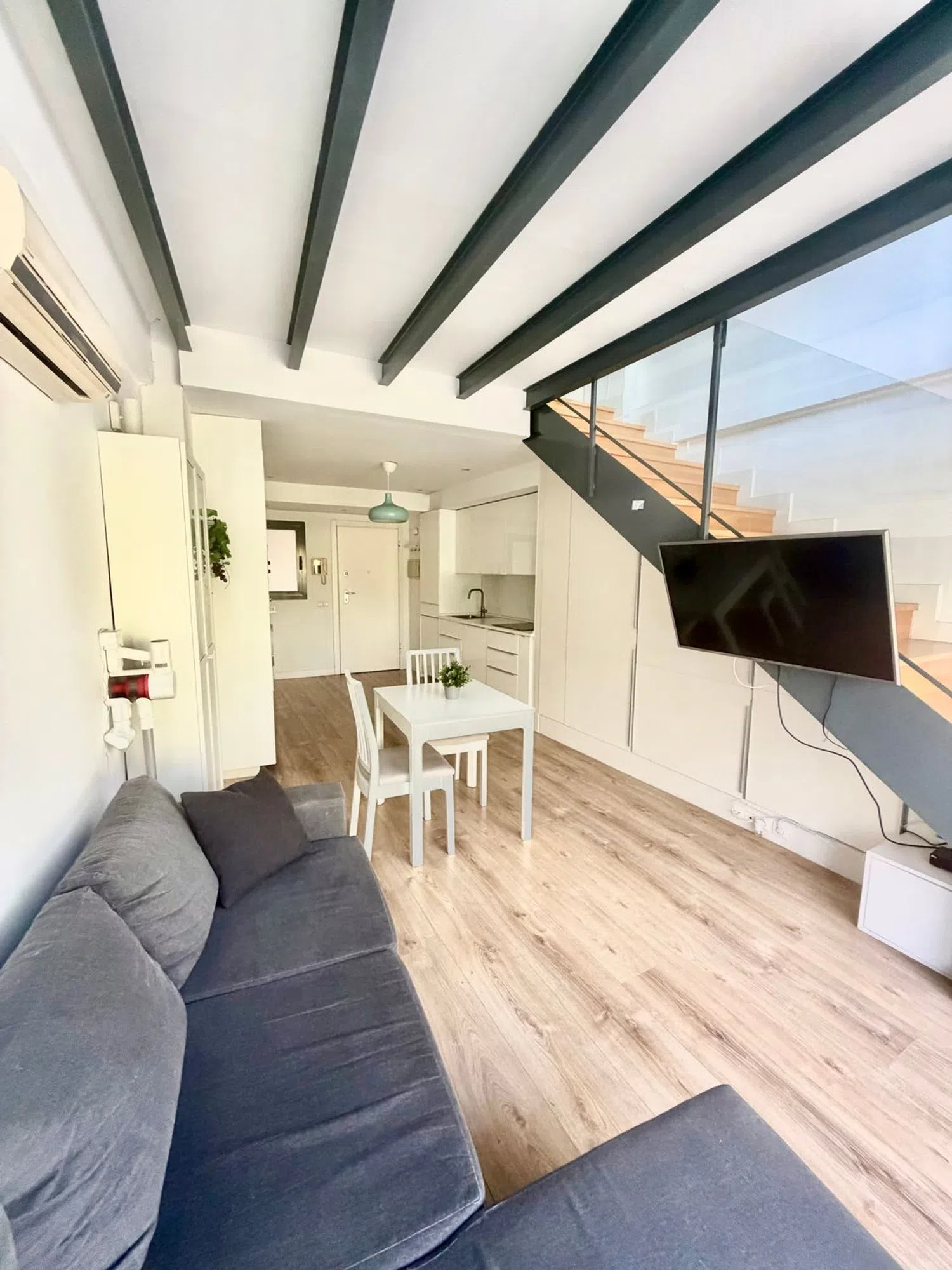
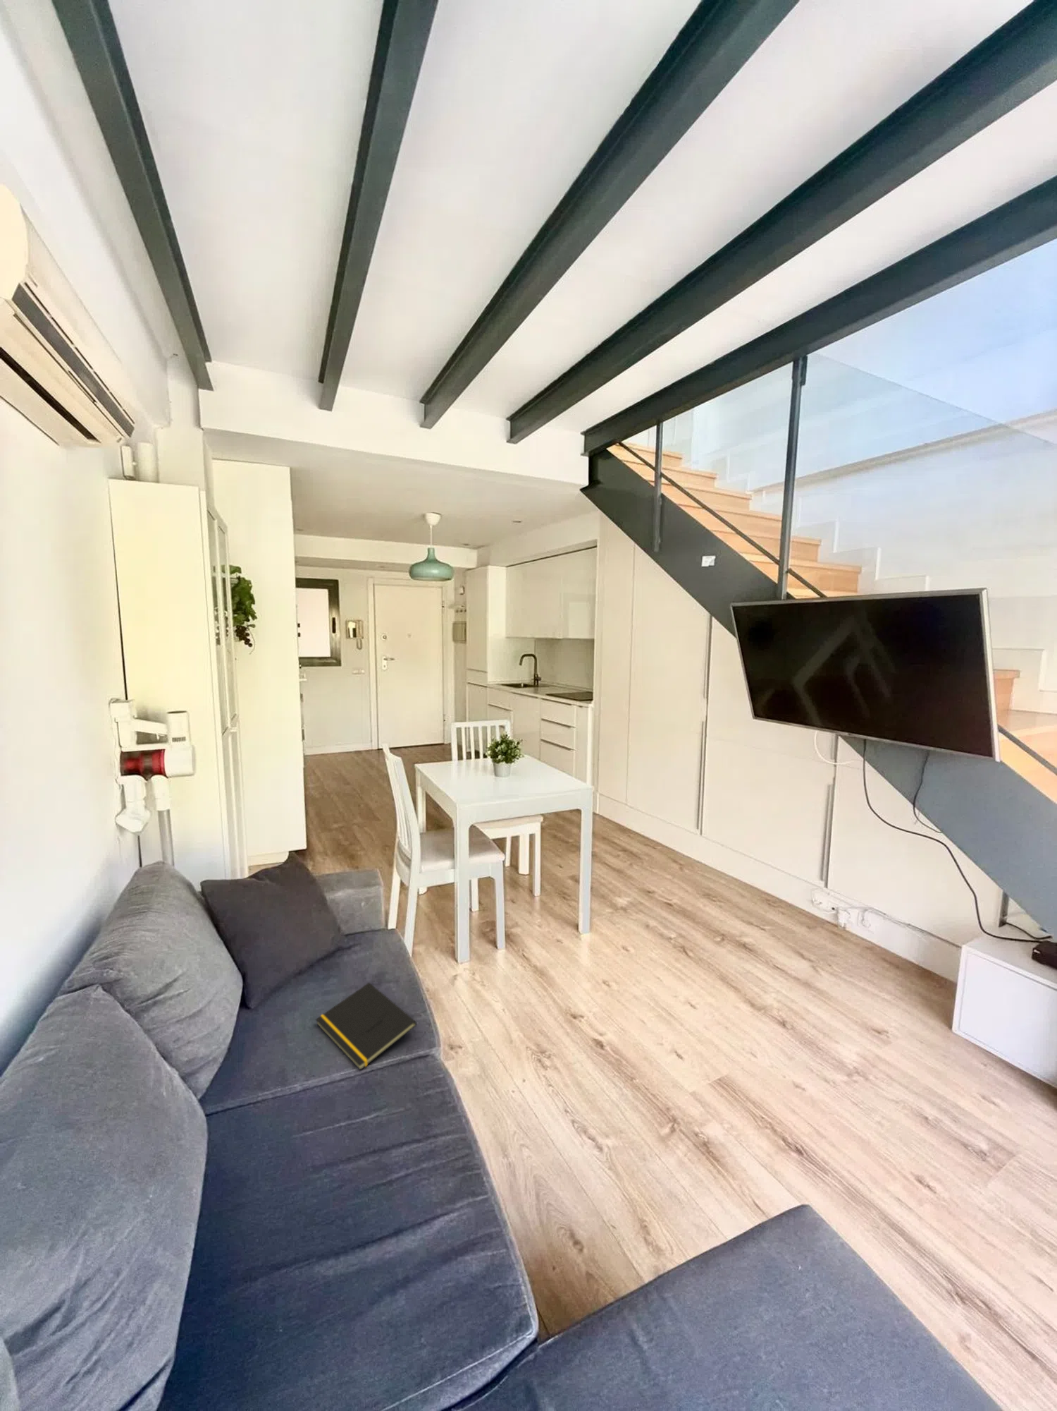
+ notepad (365, 1022)
